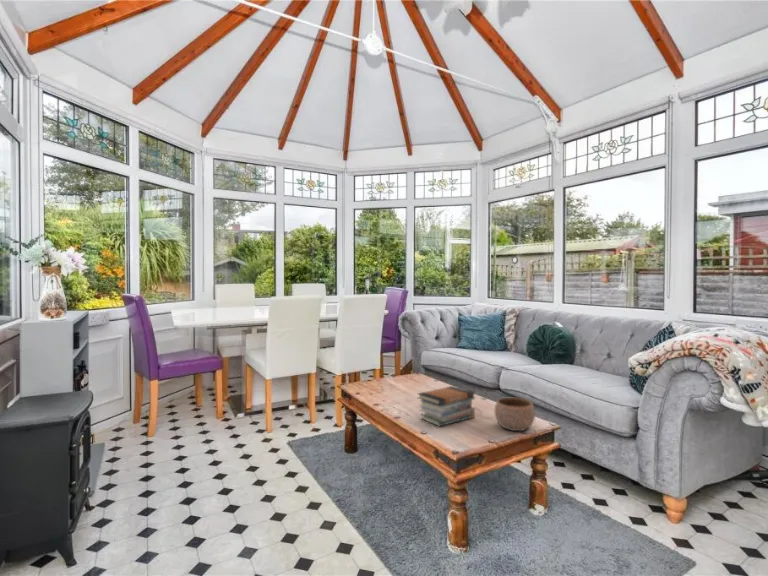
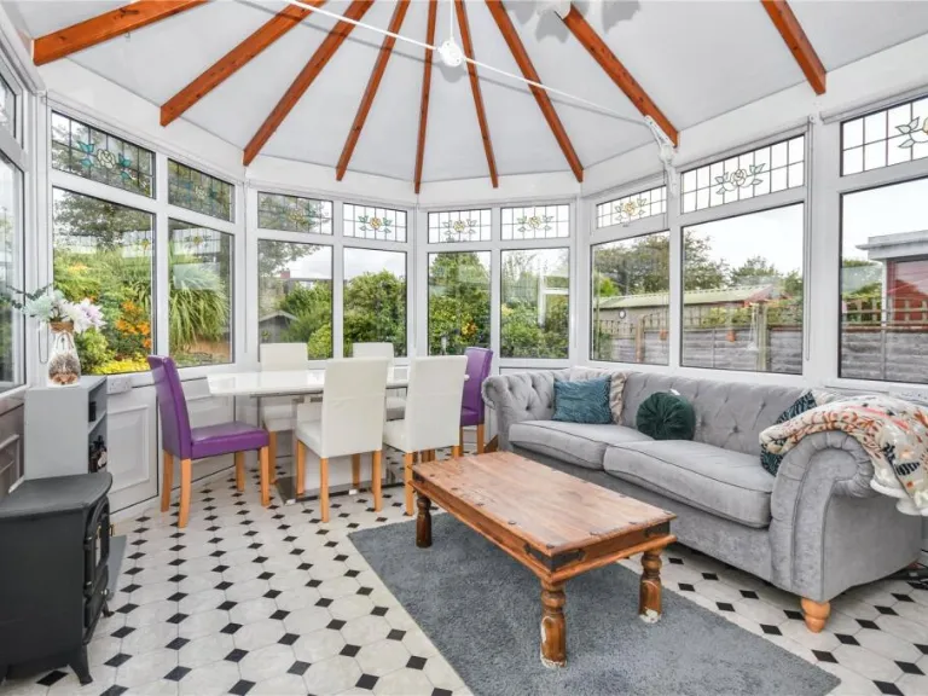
- book stack (446, 405)
- bowl (514, 414)
